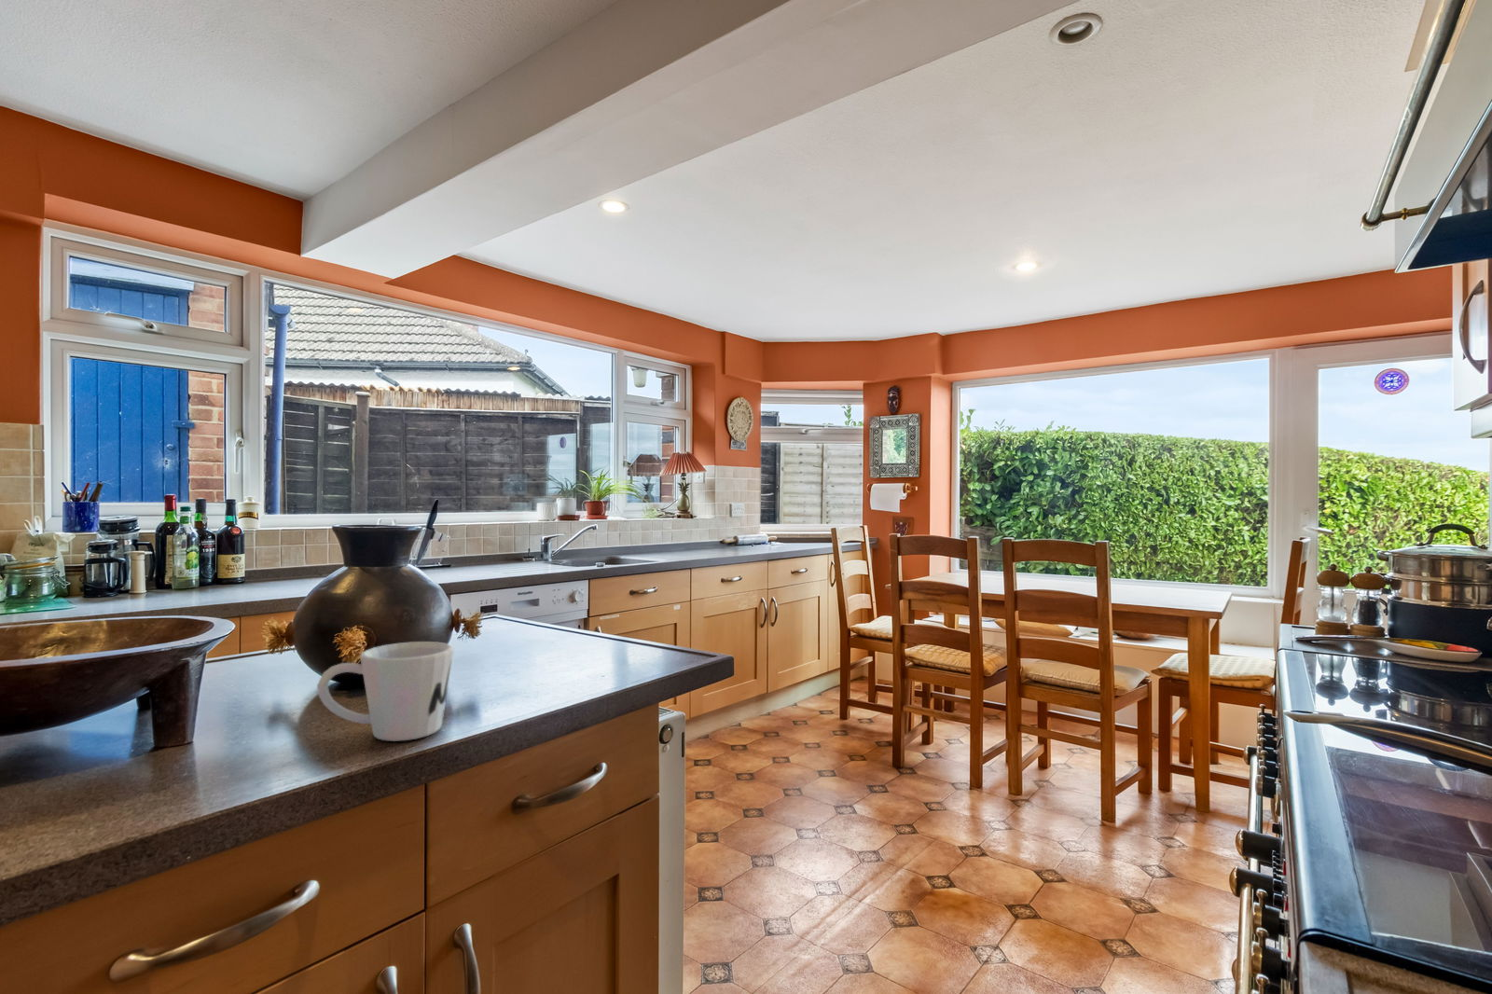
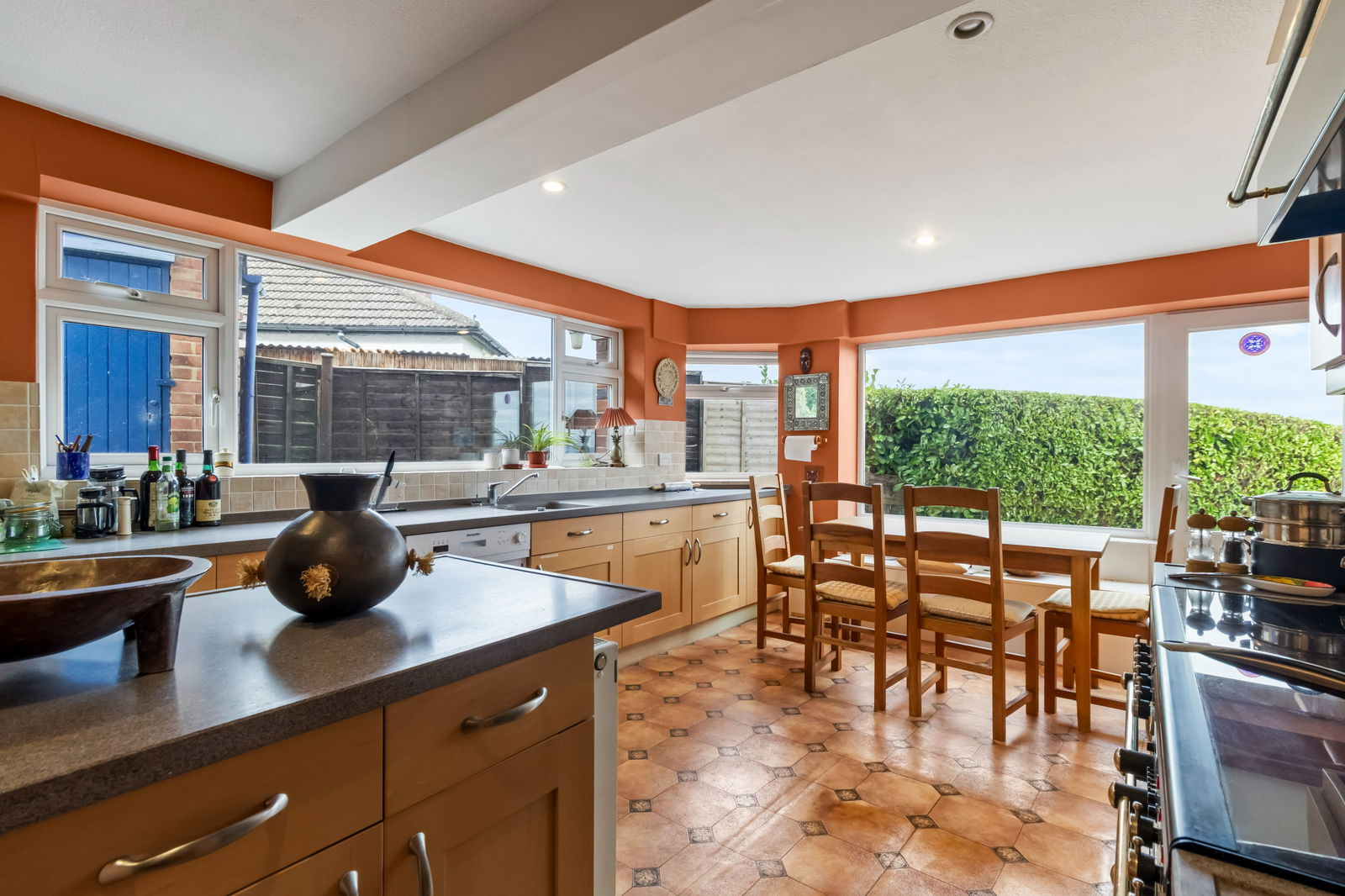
- mug (387, 692)
